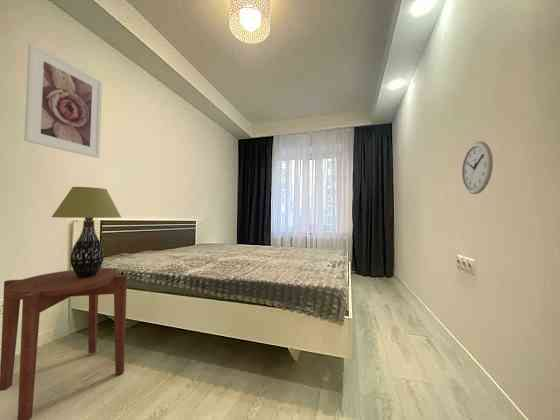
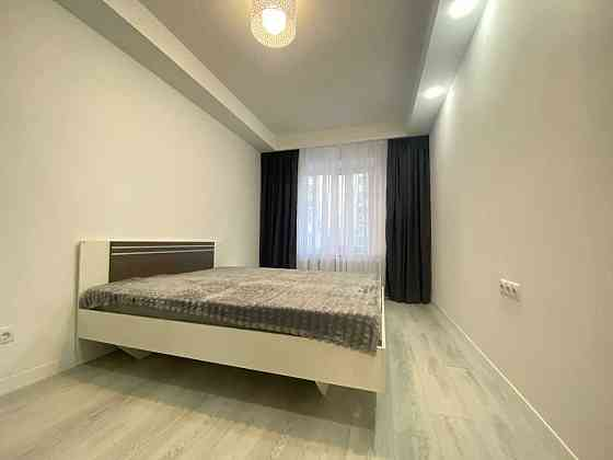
- side table (89, 328)
- table lamp (88, 231)
- wall clock (474, 168)
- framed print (68, 107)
